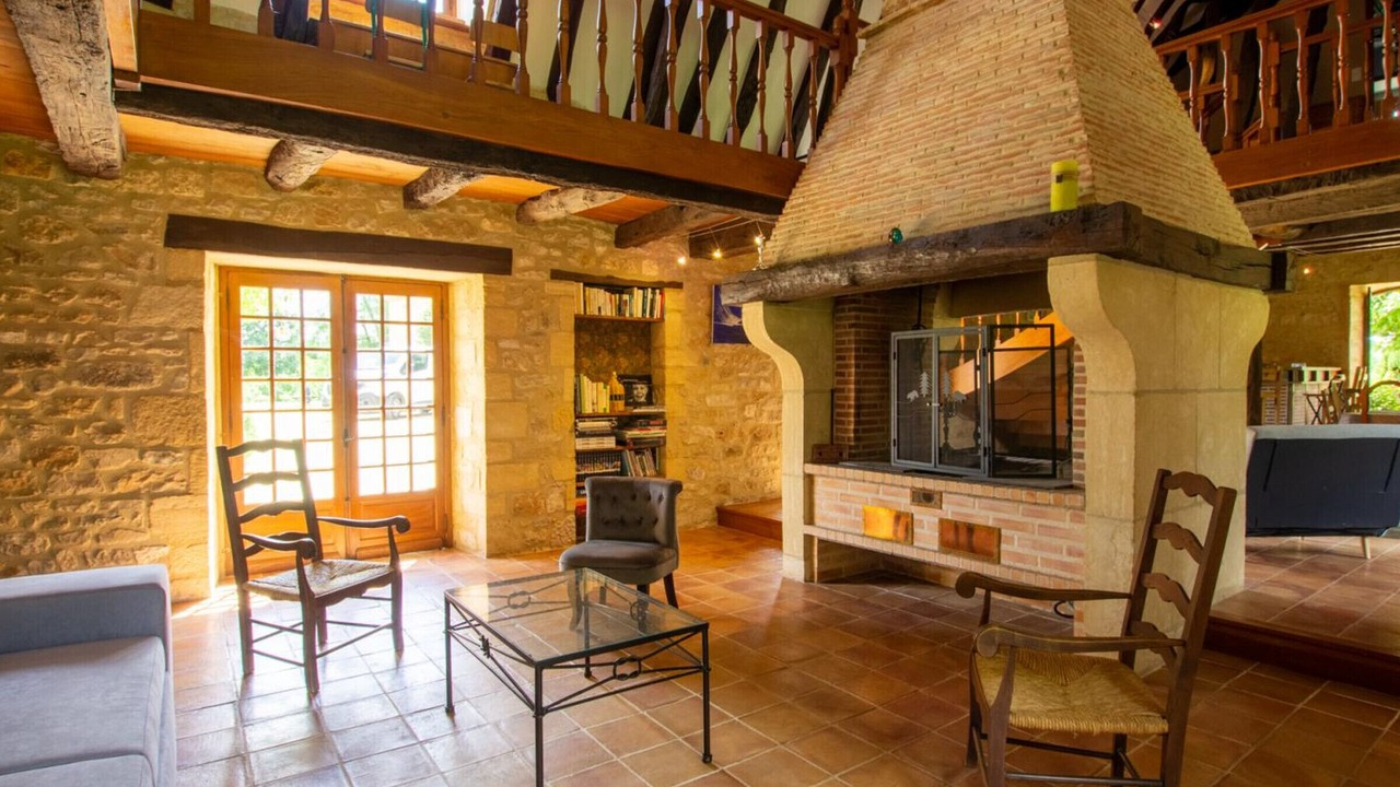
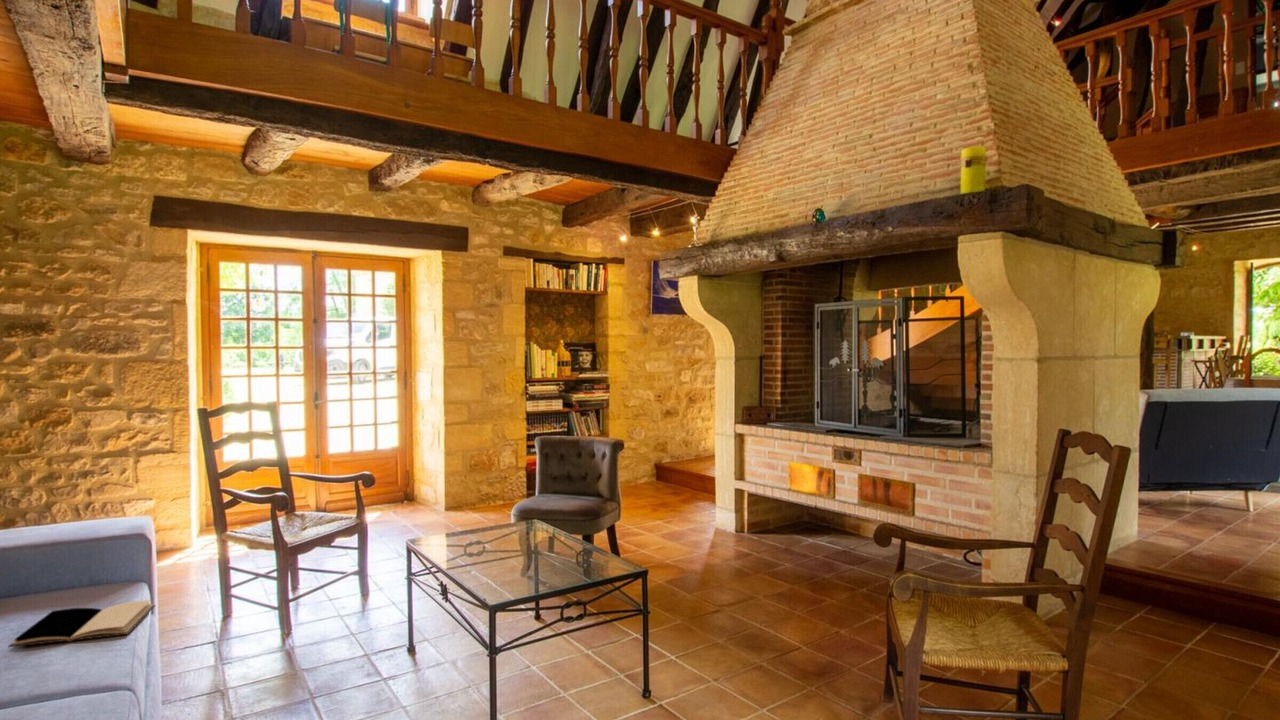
+ book (87, 622)
